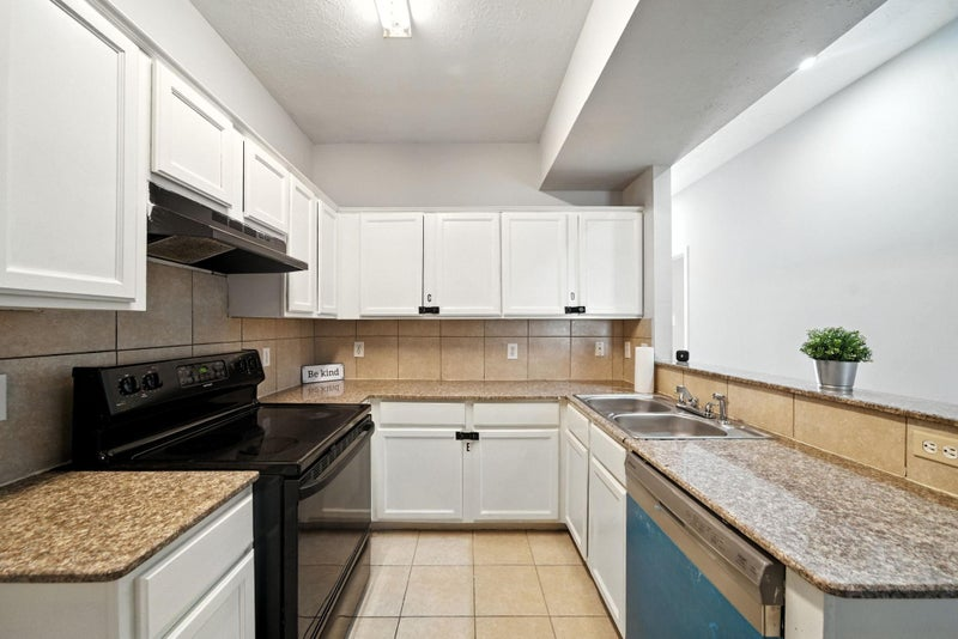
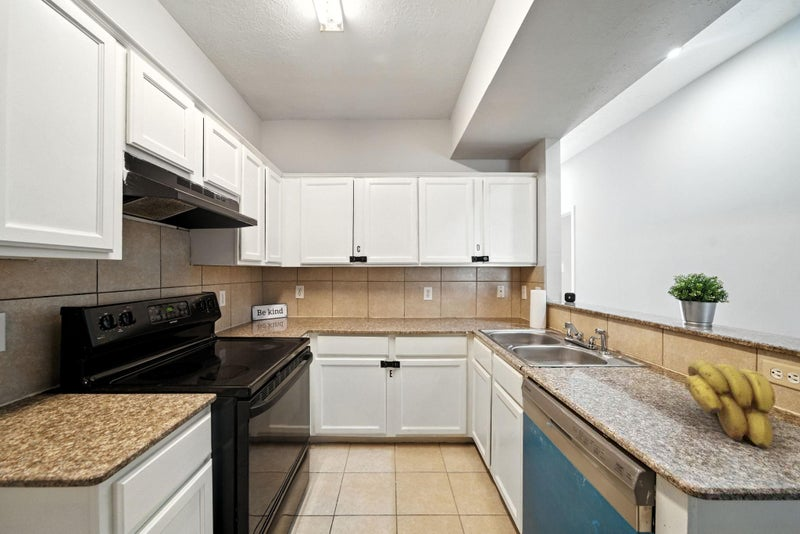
+ banana bunch (726, 395)
